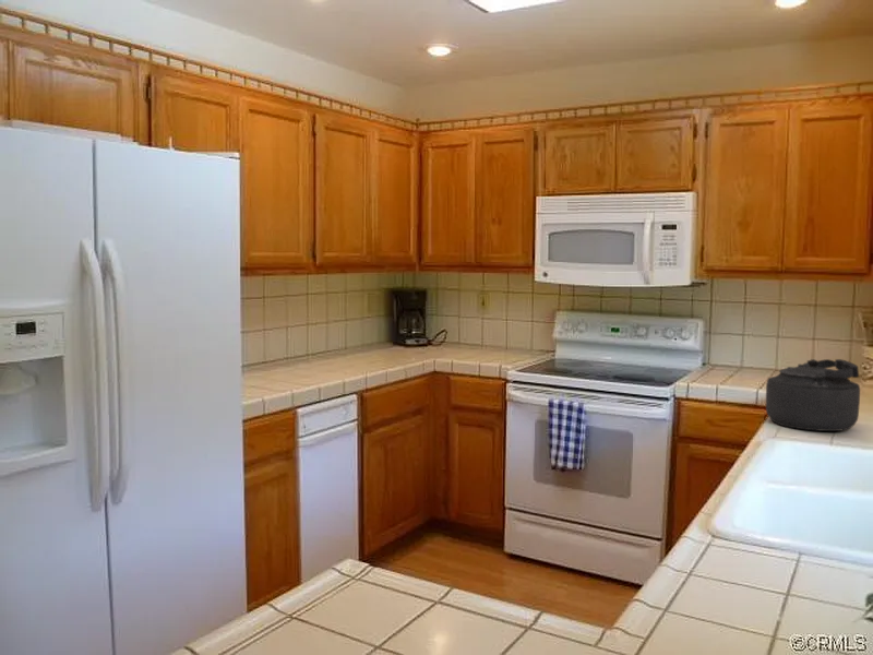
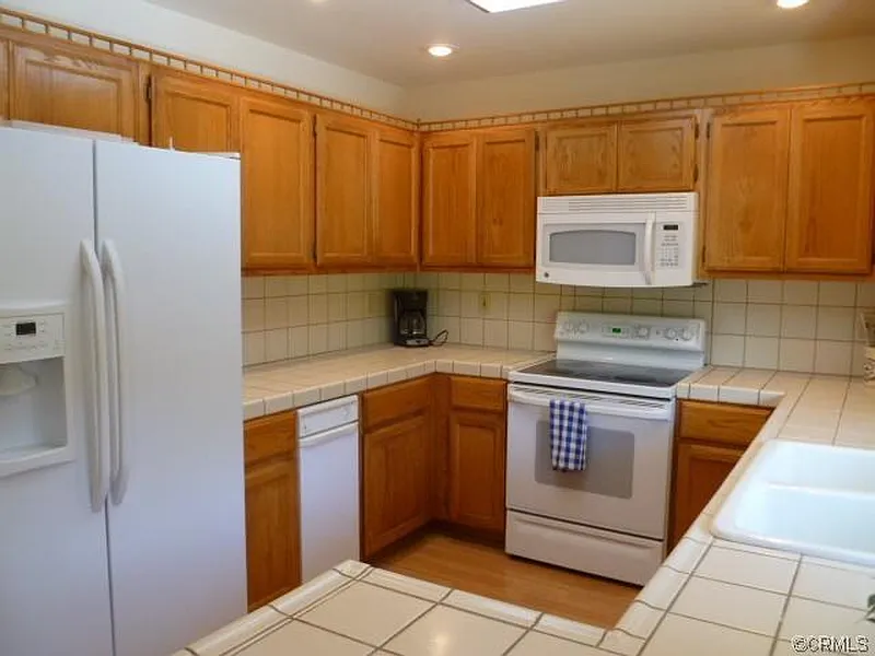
- kettle (812, 391)
